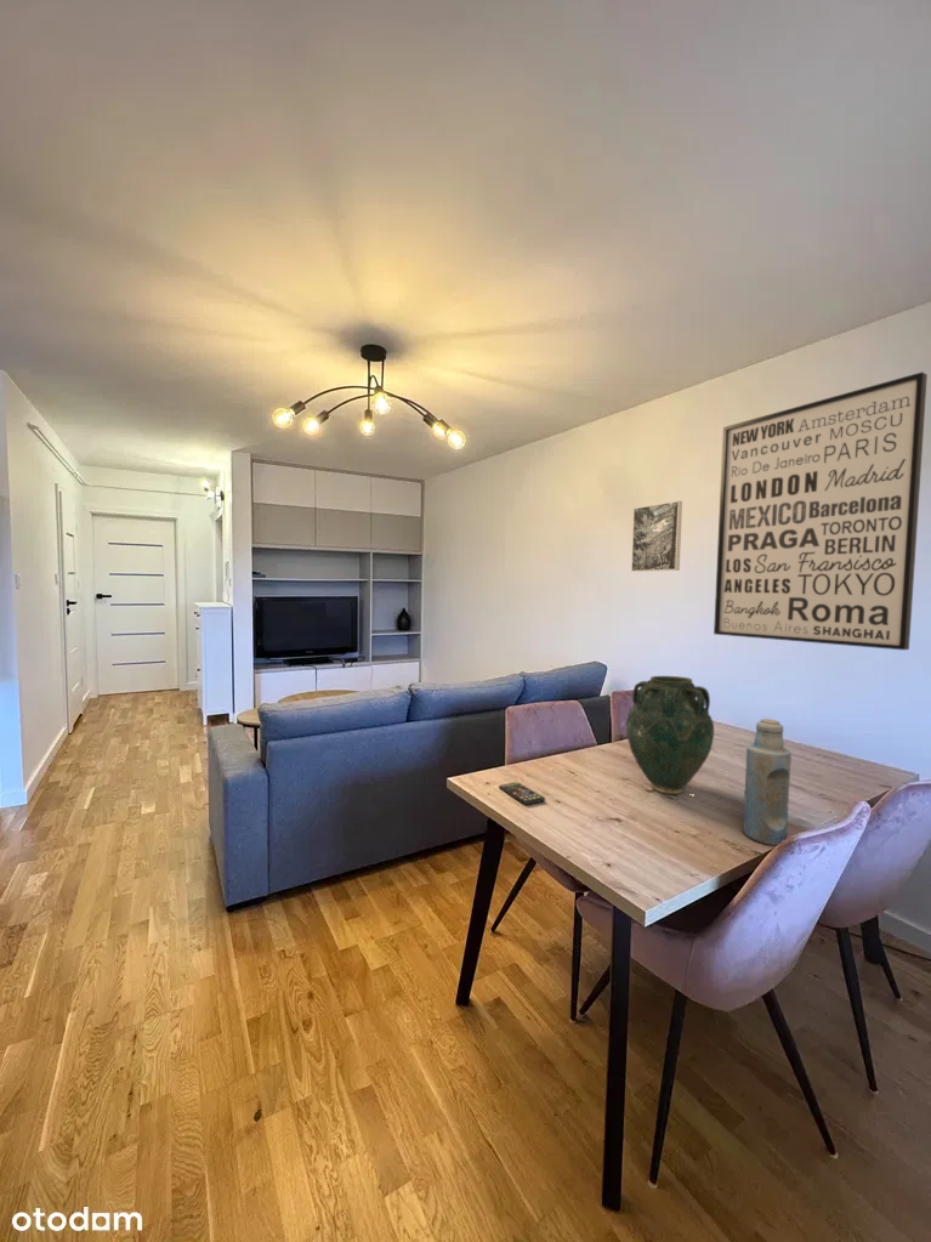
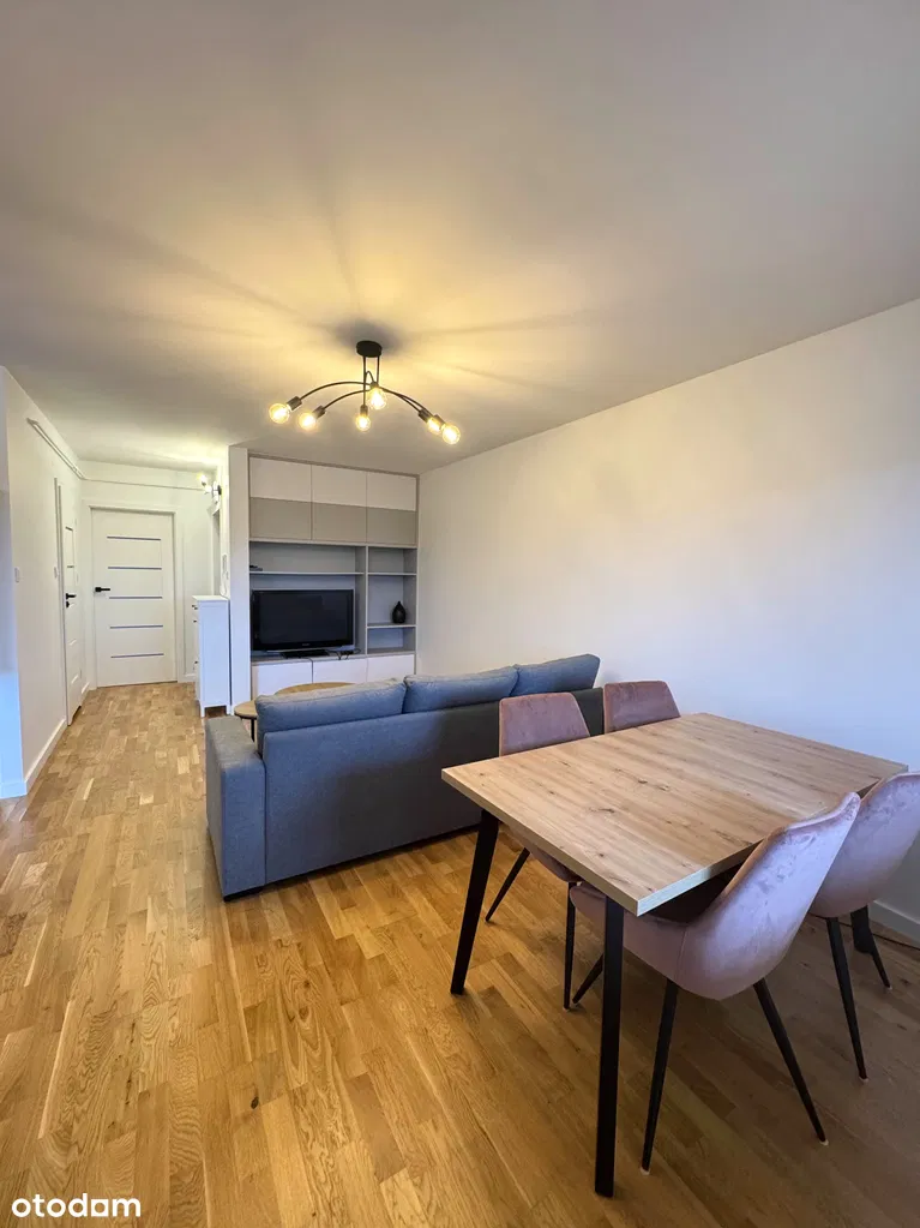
- smartphone (521, 793)
- wall art (804, 523)
- bottle (766, 778)
- vase (668, 733)
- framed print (655, 538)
